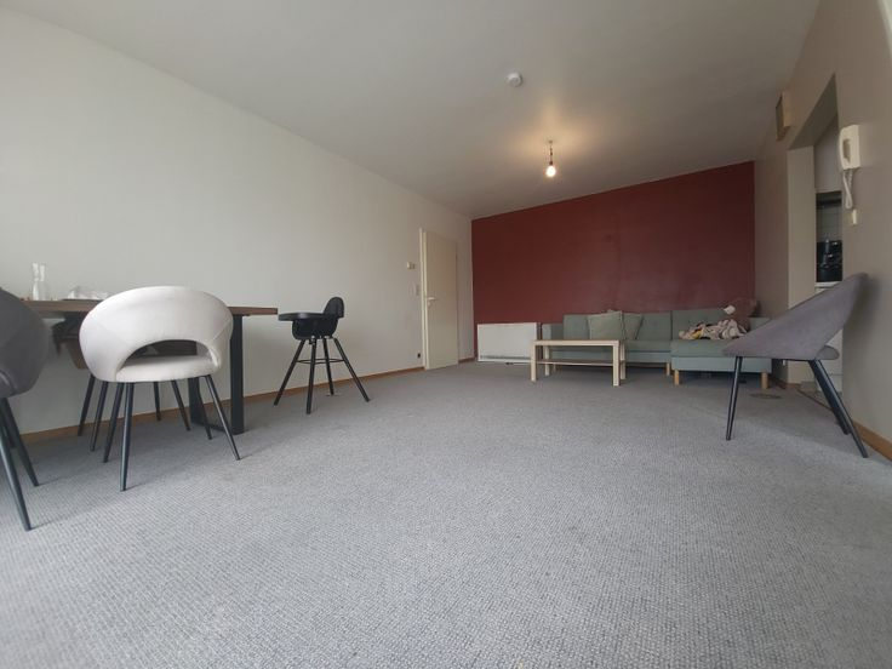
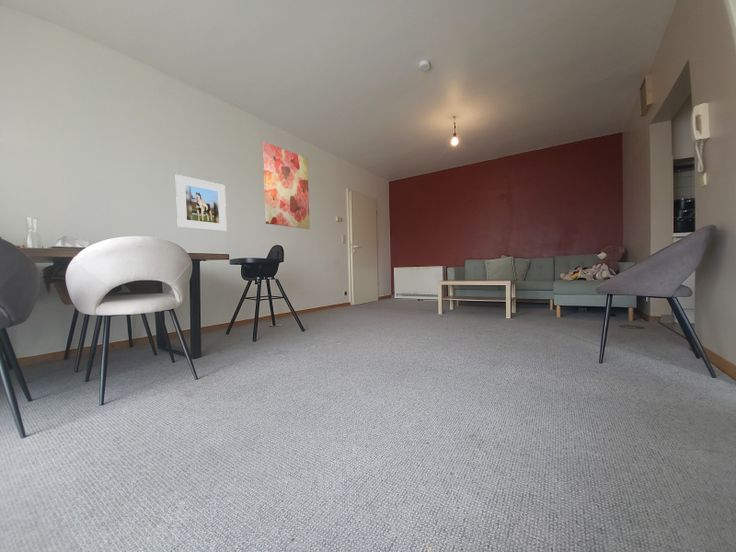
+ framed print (202, 205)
+ wall art (287, 188)
